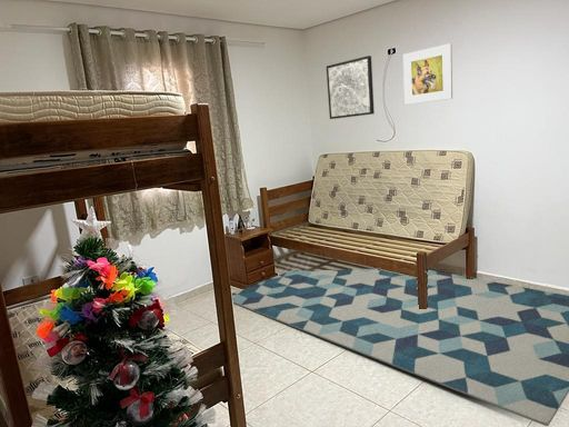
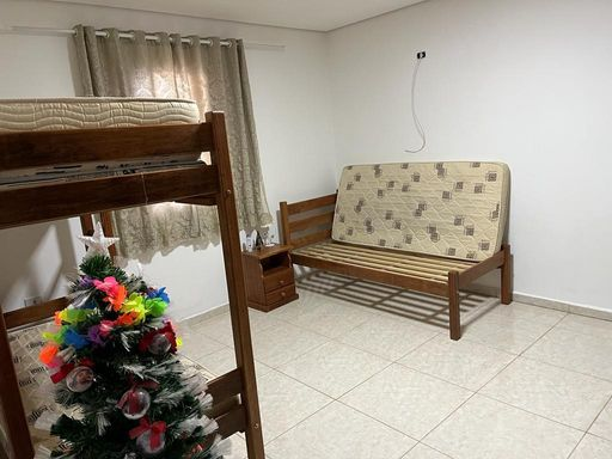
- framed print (427, 76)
- wall art (349, 89)
- rug (396, 301)
